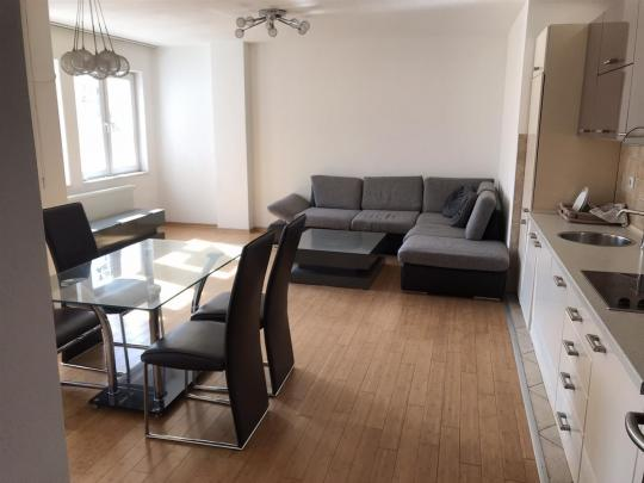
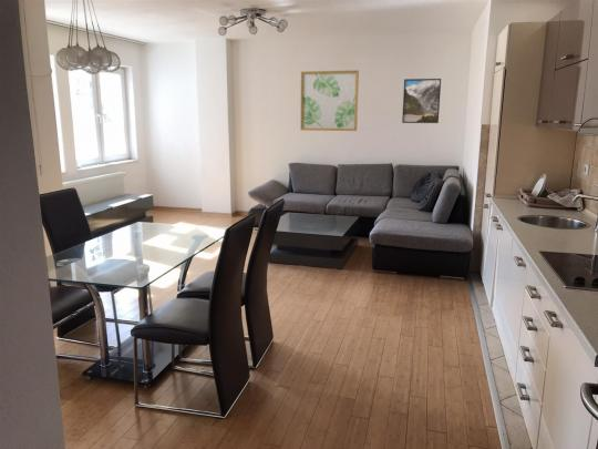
+ wall art (329, 101)
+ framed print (421, 101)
